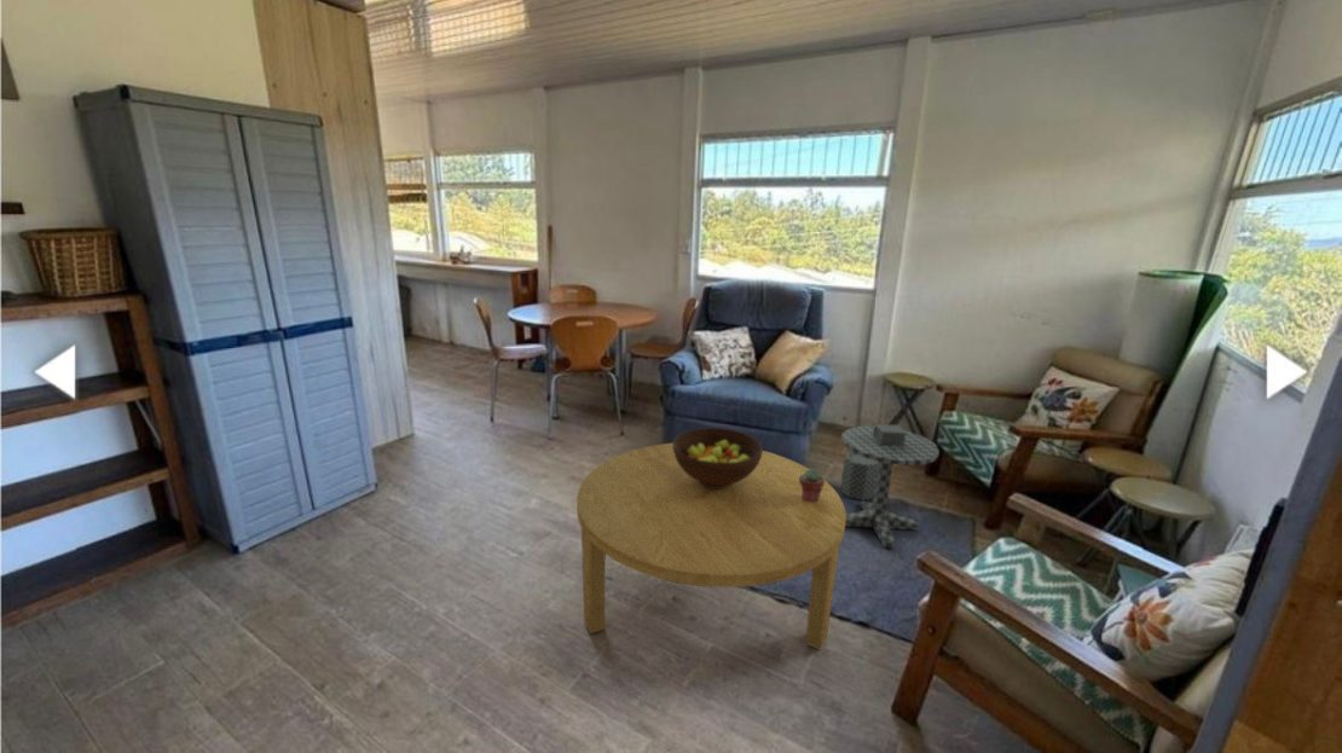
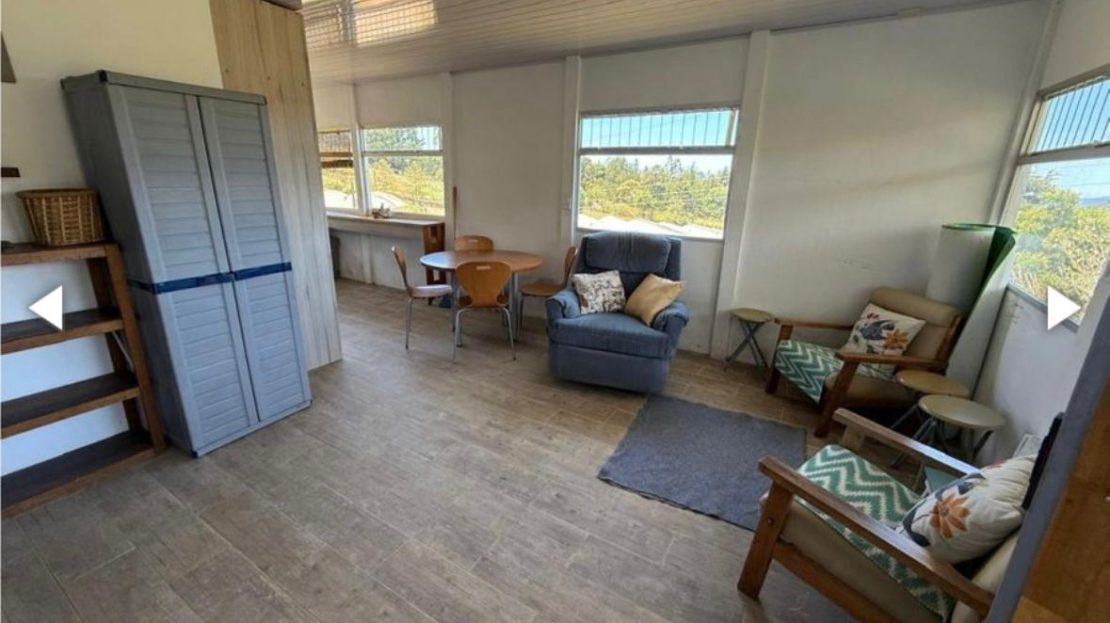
- potted succulent (811, 483)
- coffee table (706, 543)
- fruit bowl (716, 462)
- side table (875, 468)
